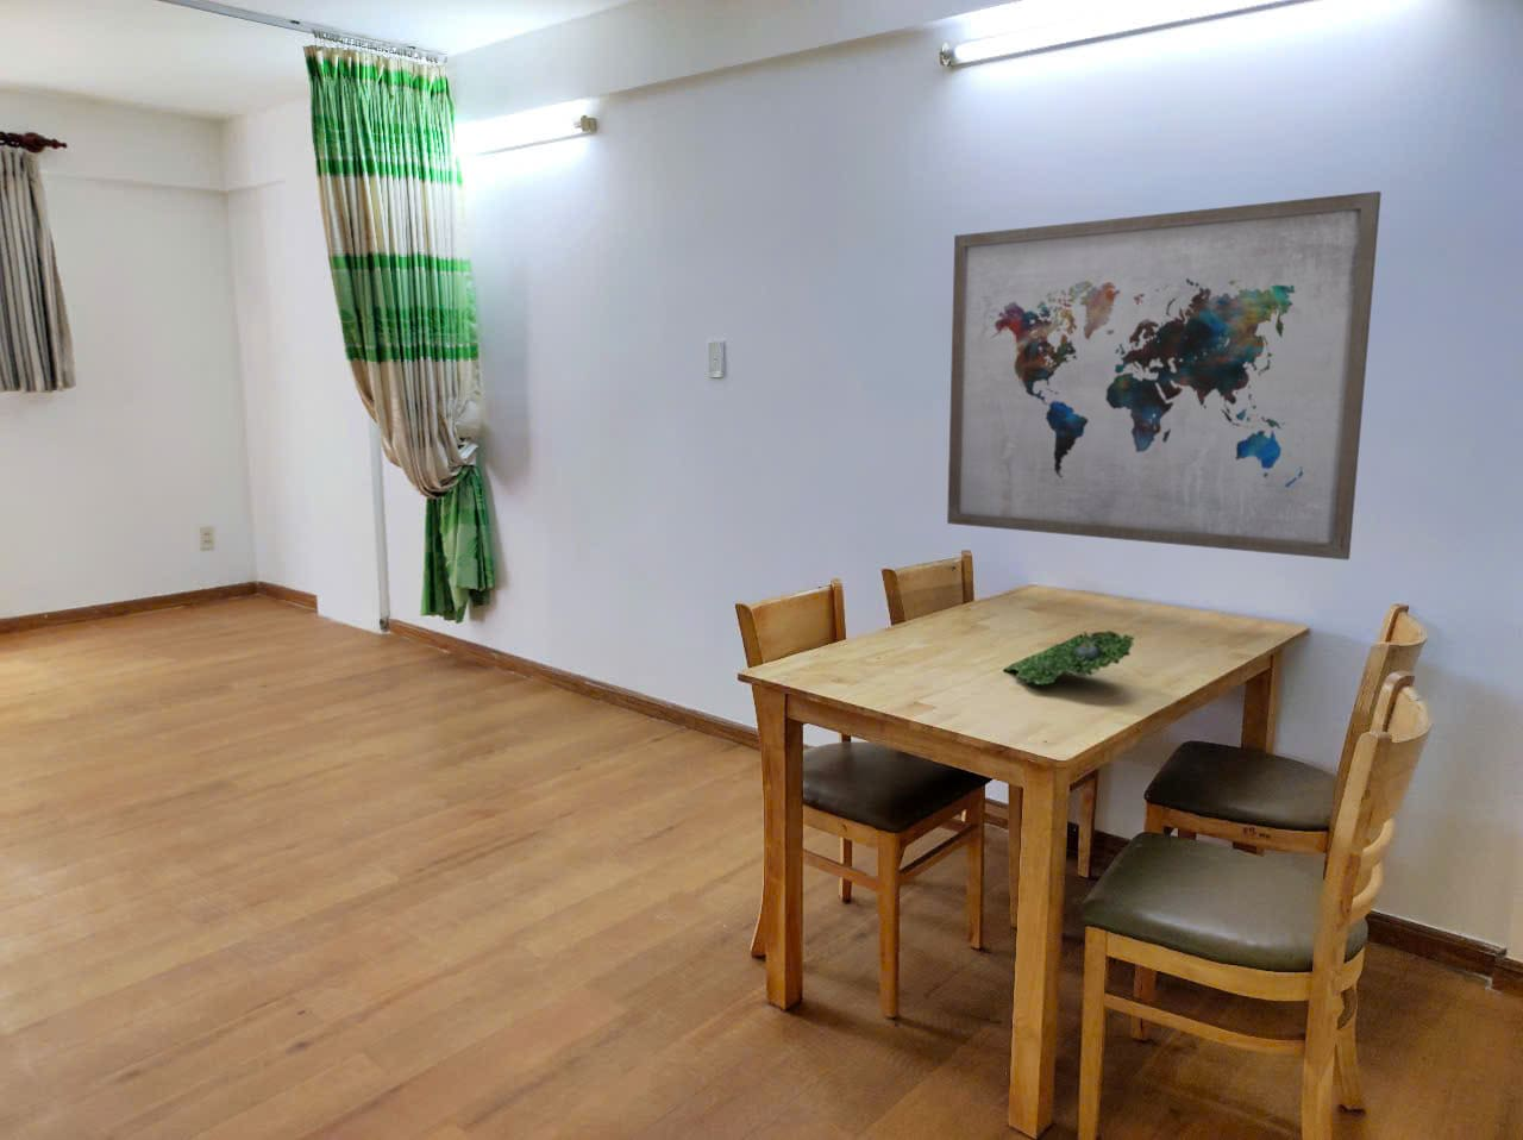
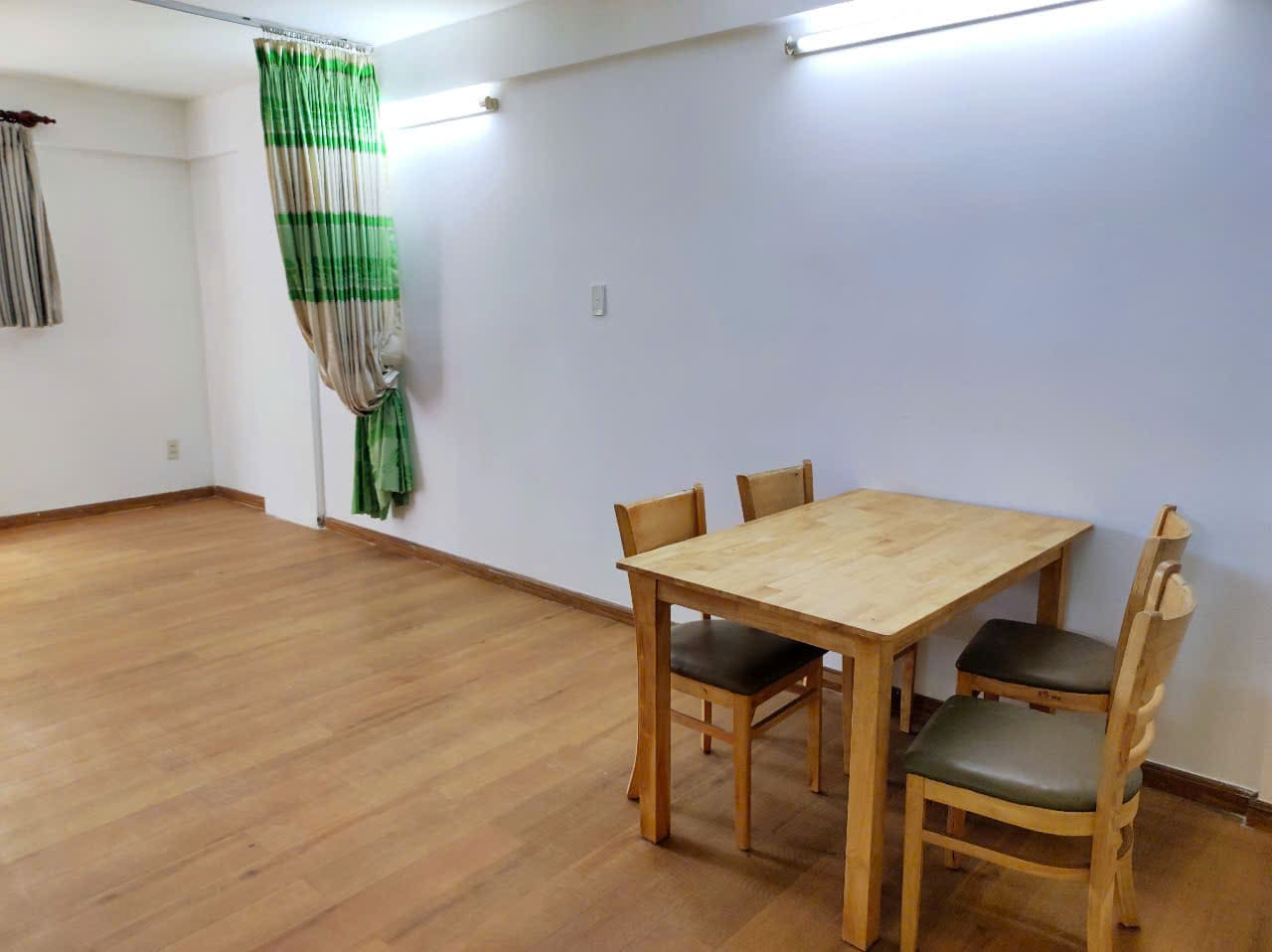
- plant (1063, 656)
- wall art (1133, 381)
